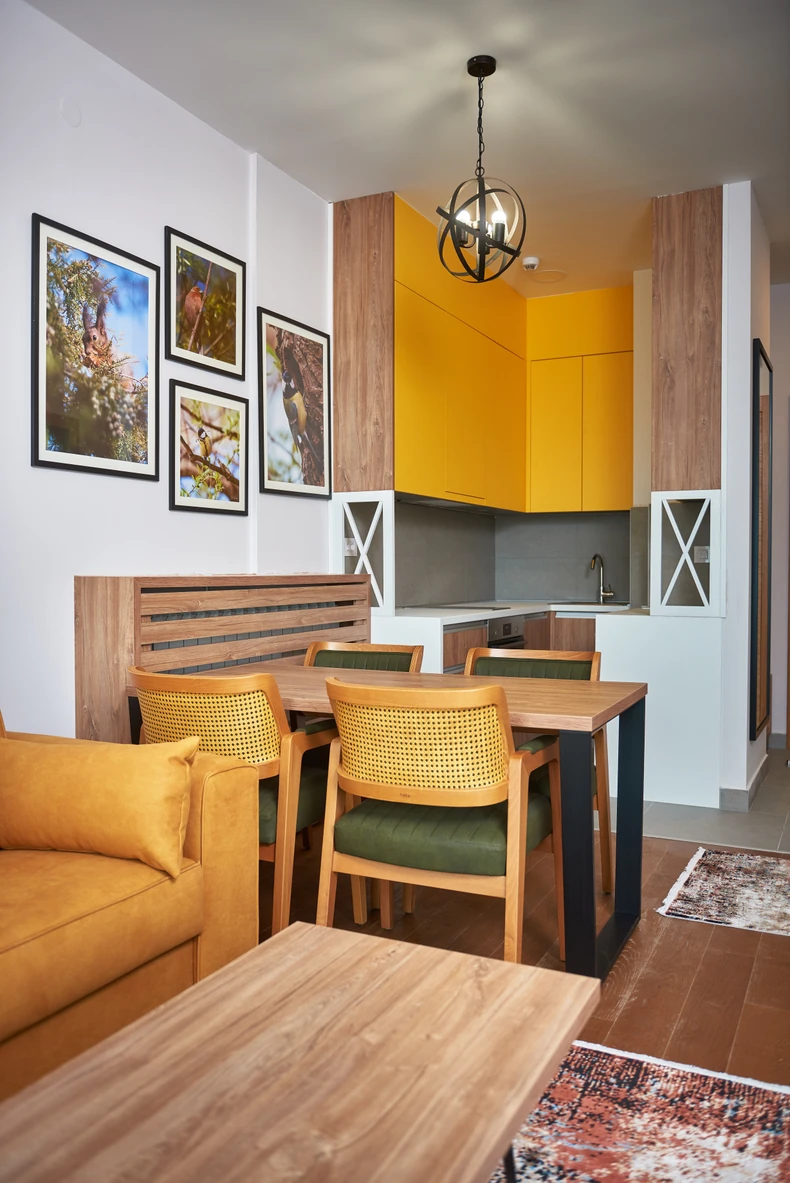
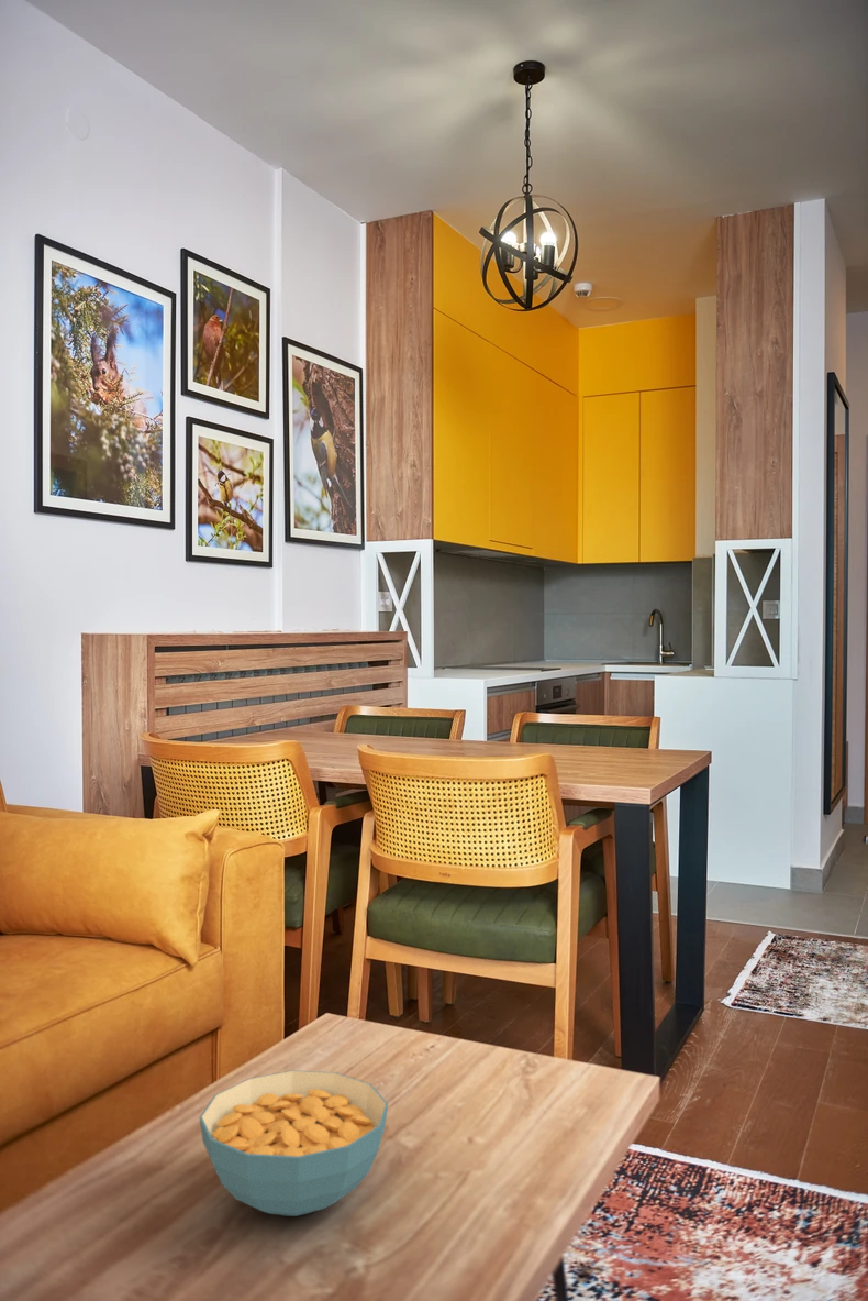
+ cereal bowl (294, 1155)
